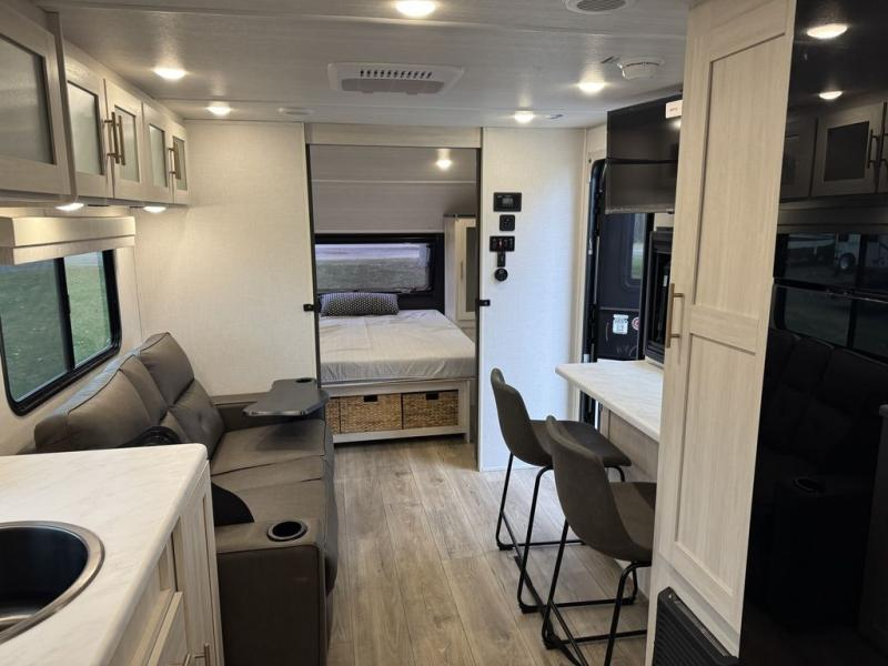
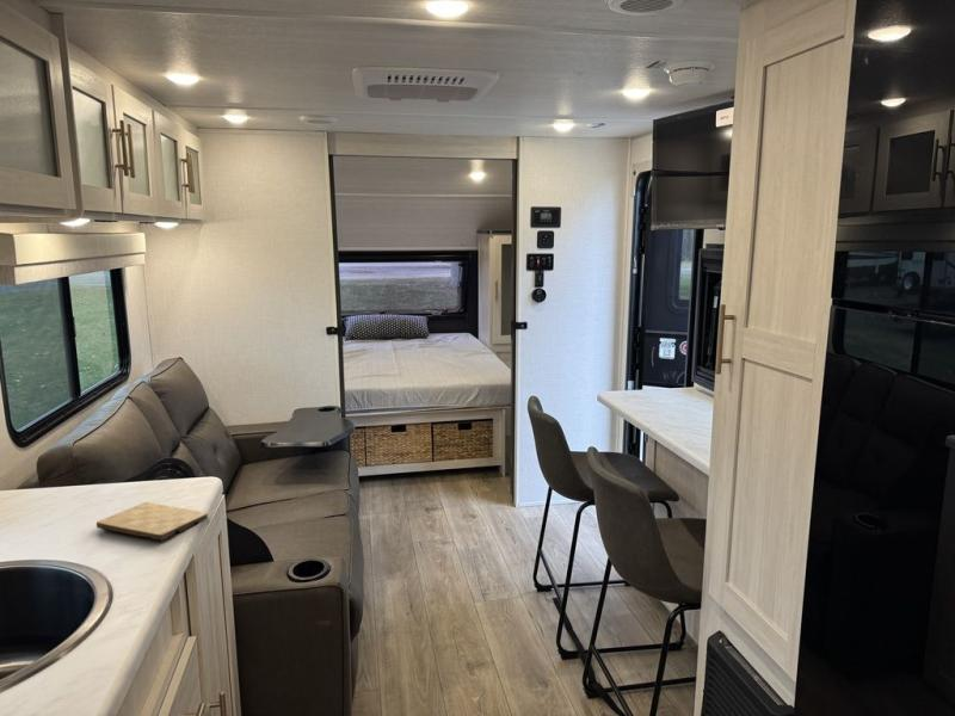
+ cutting board (153, 519)
